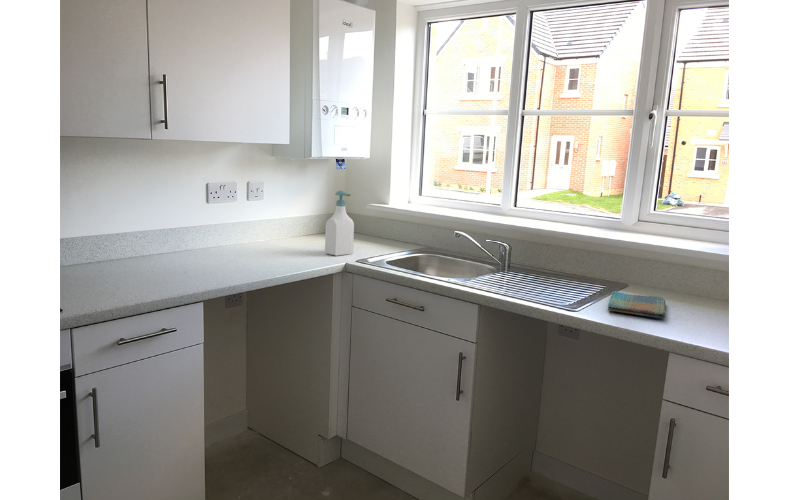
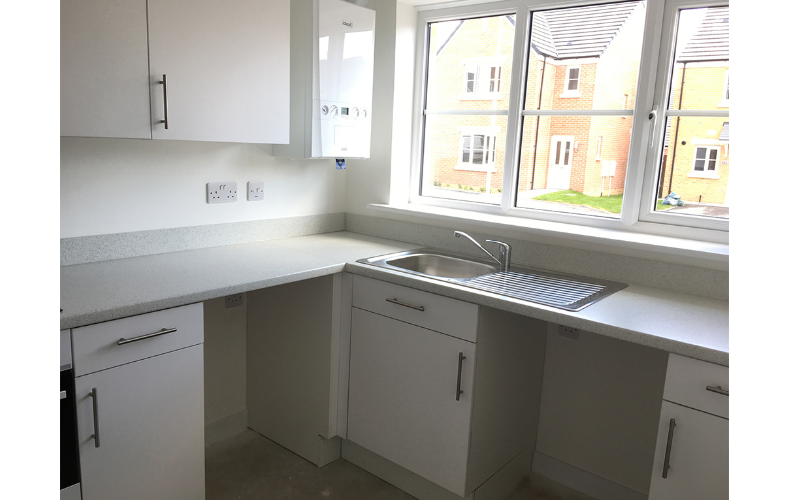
- soap bottle (341, 222)
- dish towel (637, 303)
